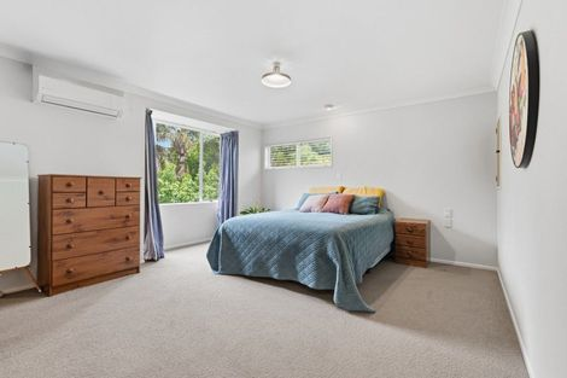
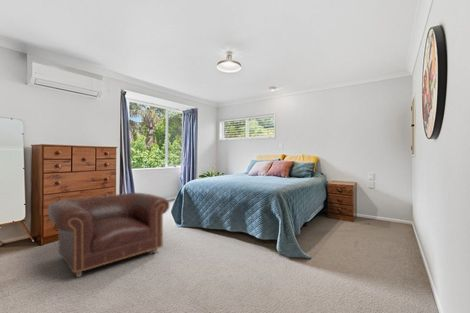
+ armchair (110, 226)
